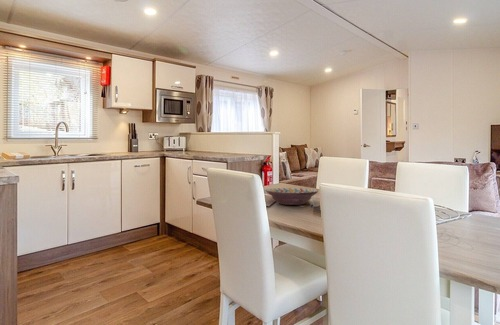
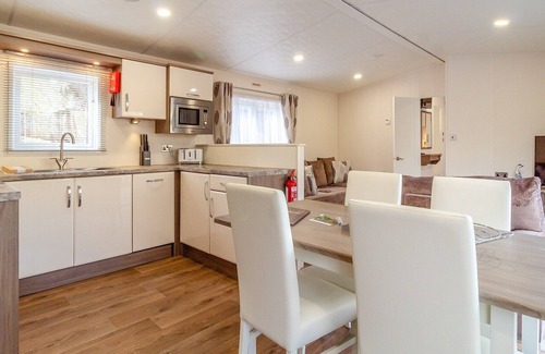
- decorative bowl (291, 196)
